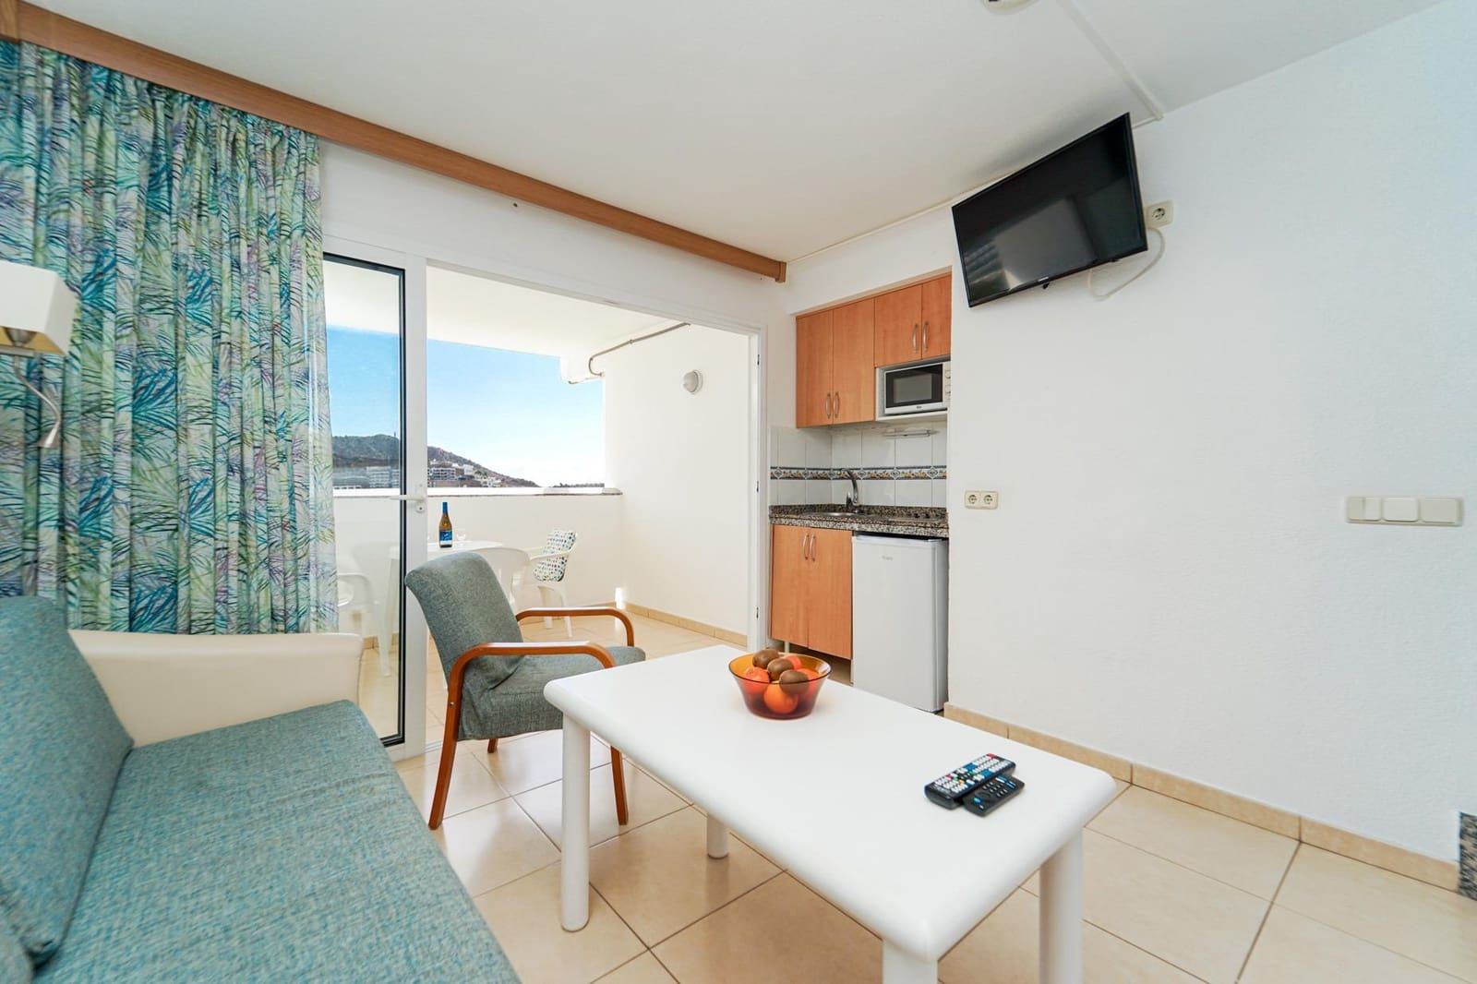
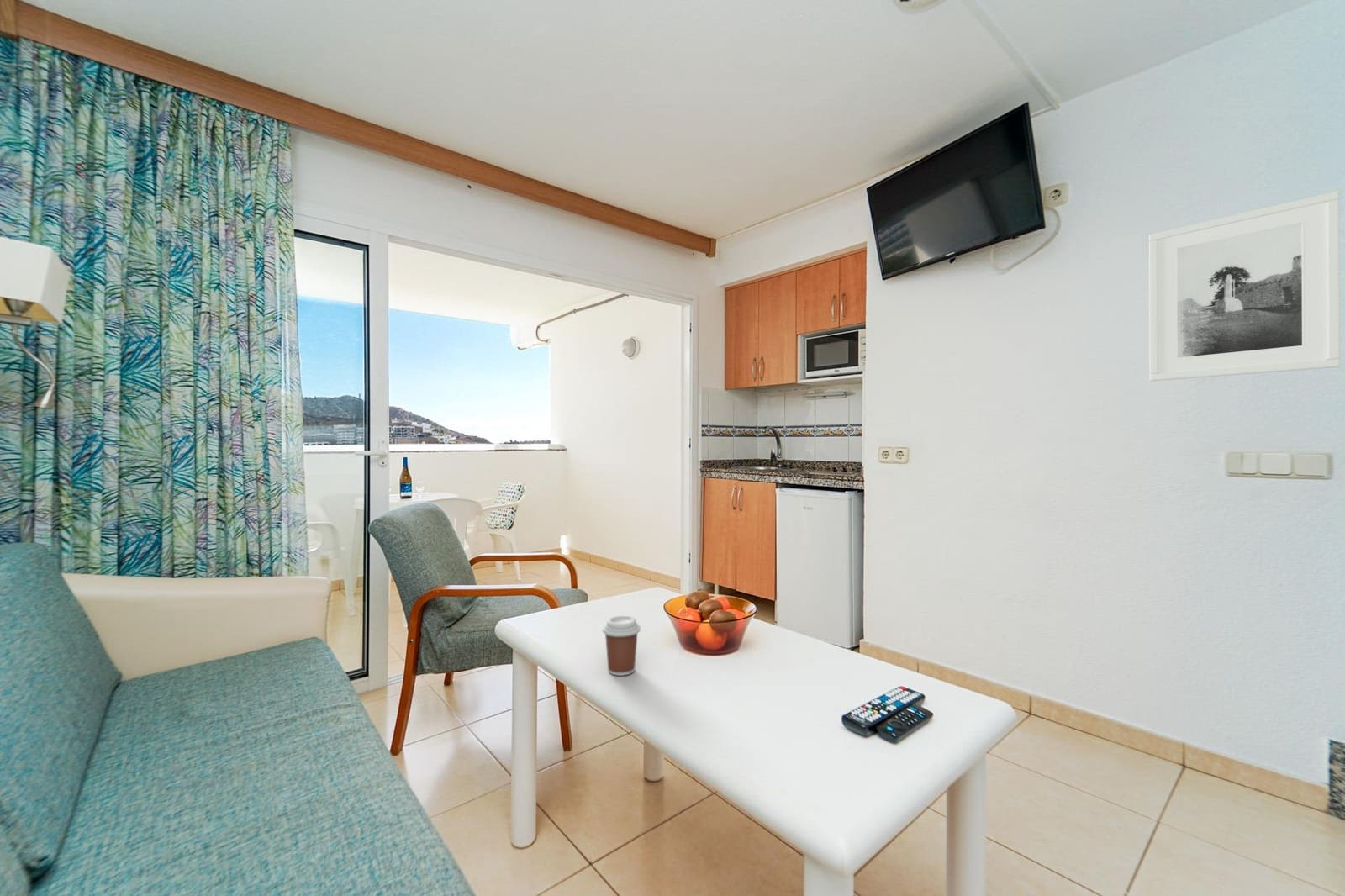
+ coffee cup (621, 645)
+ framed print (1236, 294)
